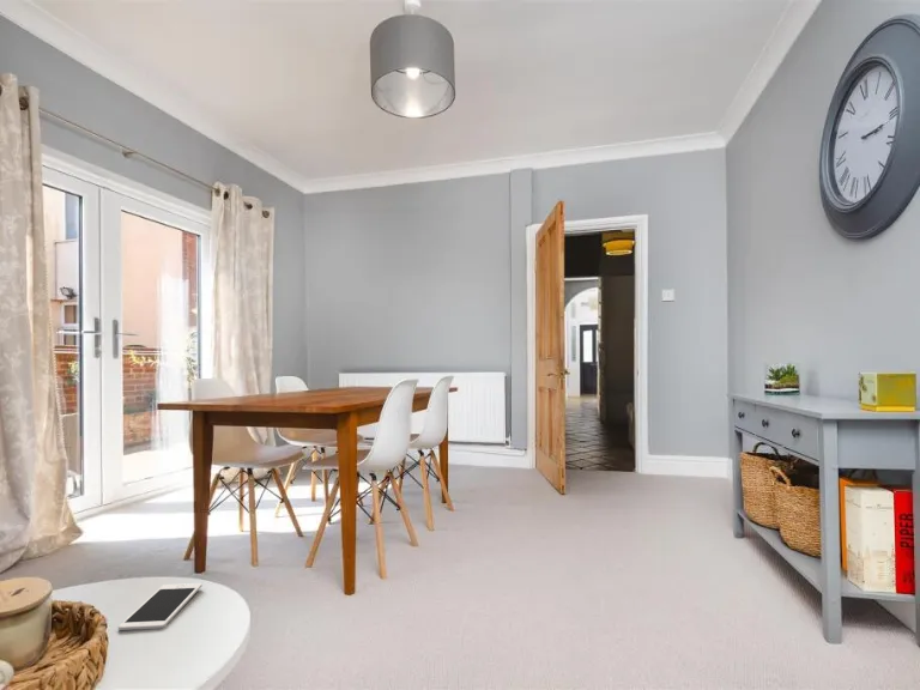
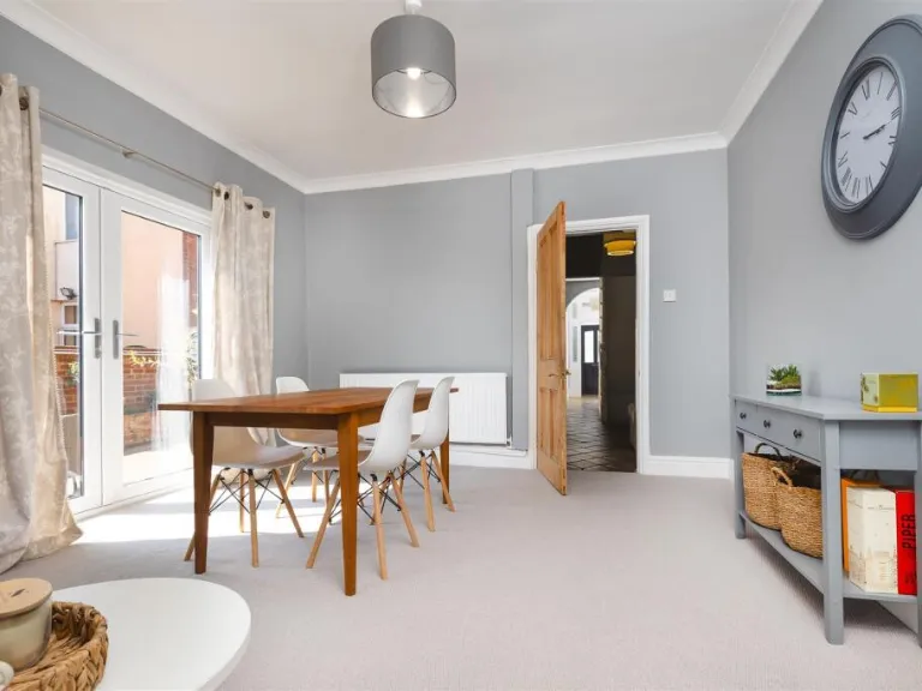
- cell phone (163, 604)
